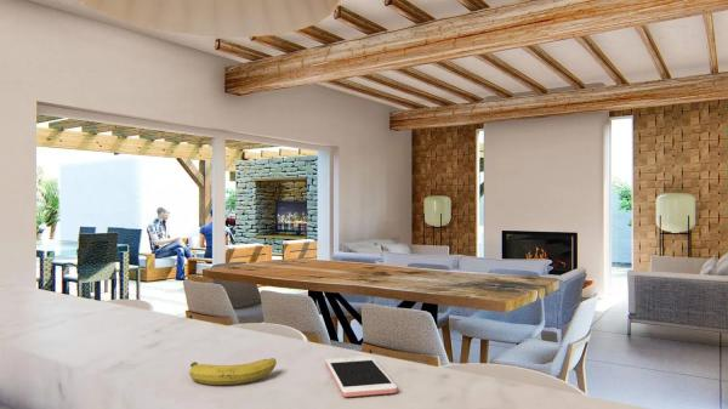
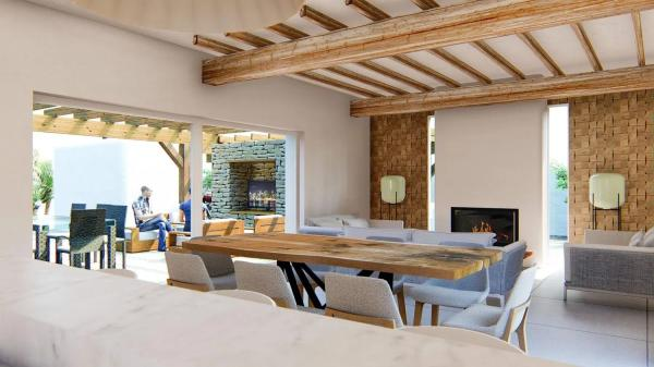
- cell phone (358, 374)
- fruit (226, 368)
